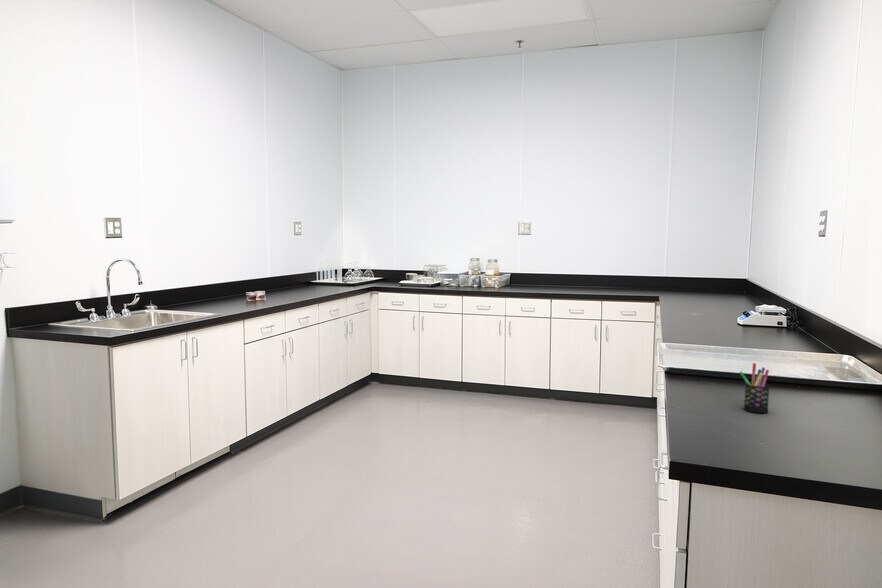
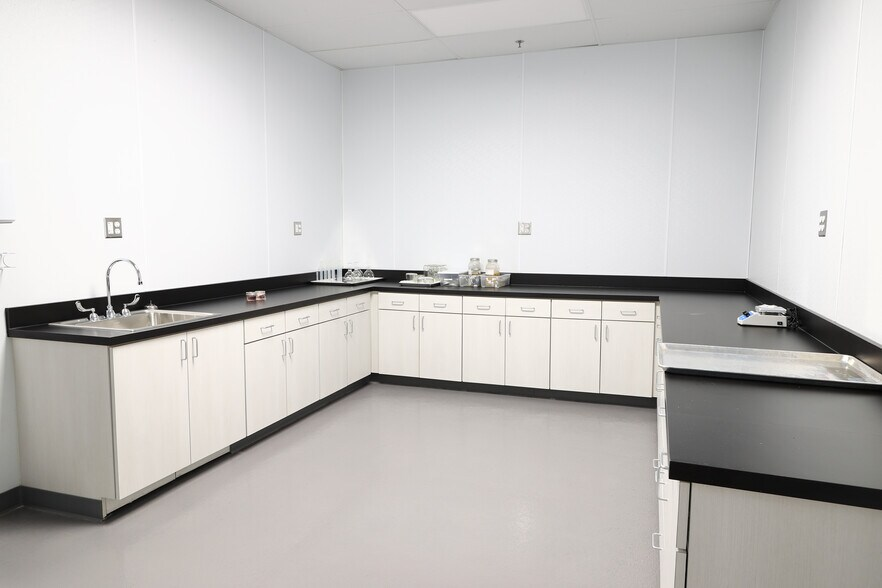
- pen holder (753, 387)
